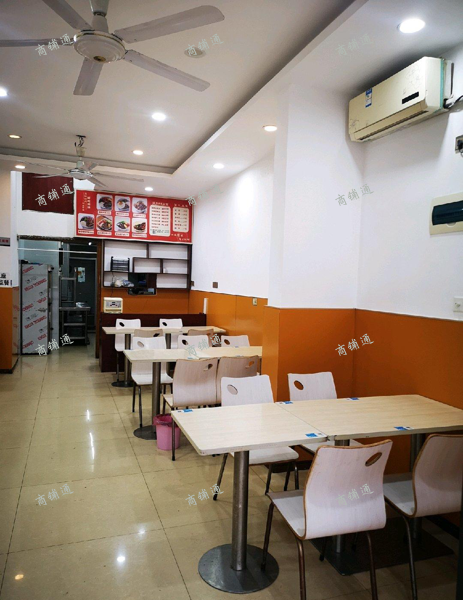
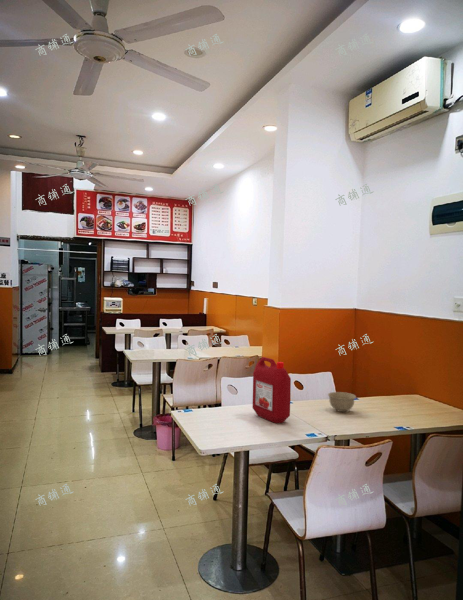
+ ketchup jug (271, 388)
+ bowl (341, 403)
